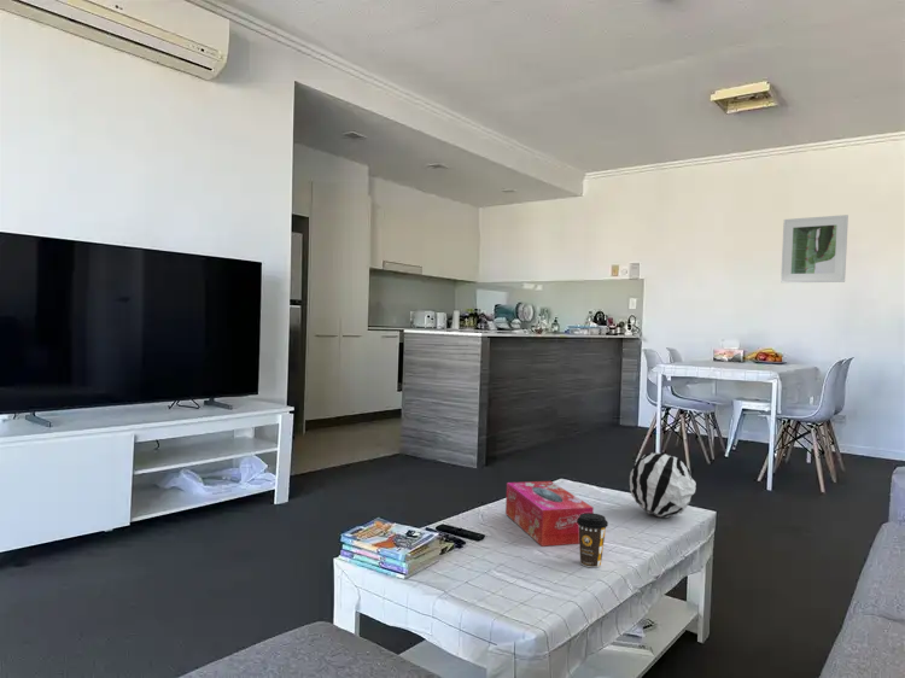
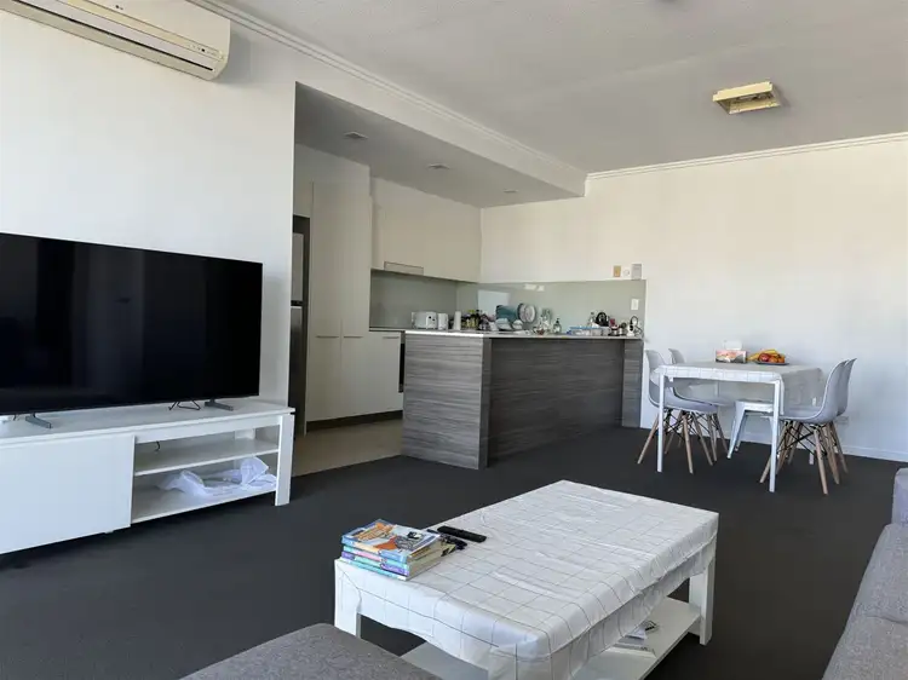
- tissue box (547, 510)
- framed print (813, 250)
- decorative ball (661, 483)
- coffee cup (591, 539)
